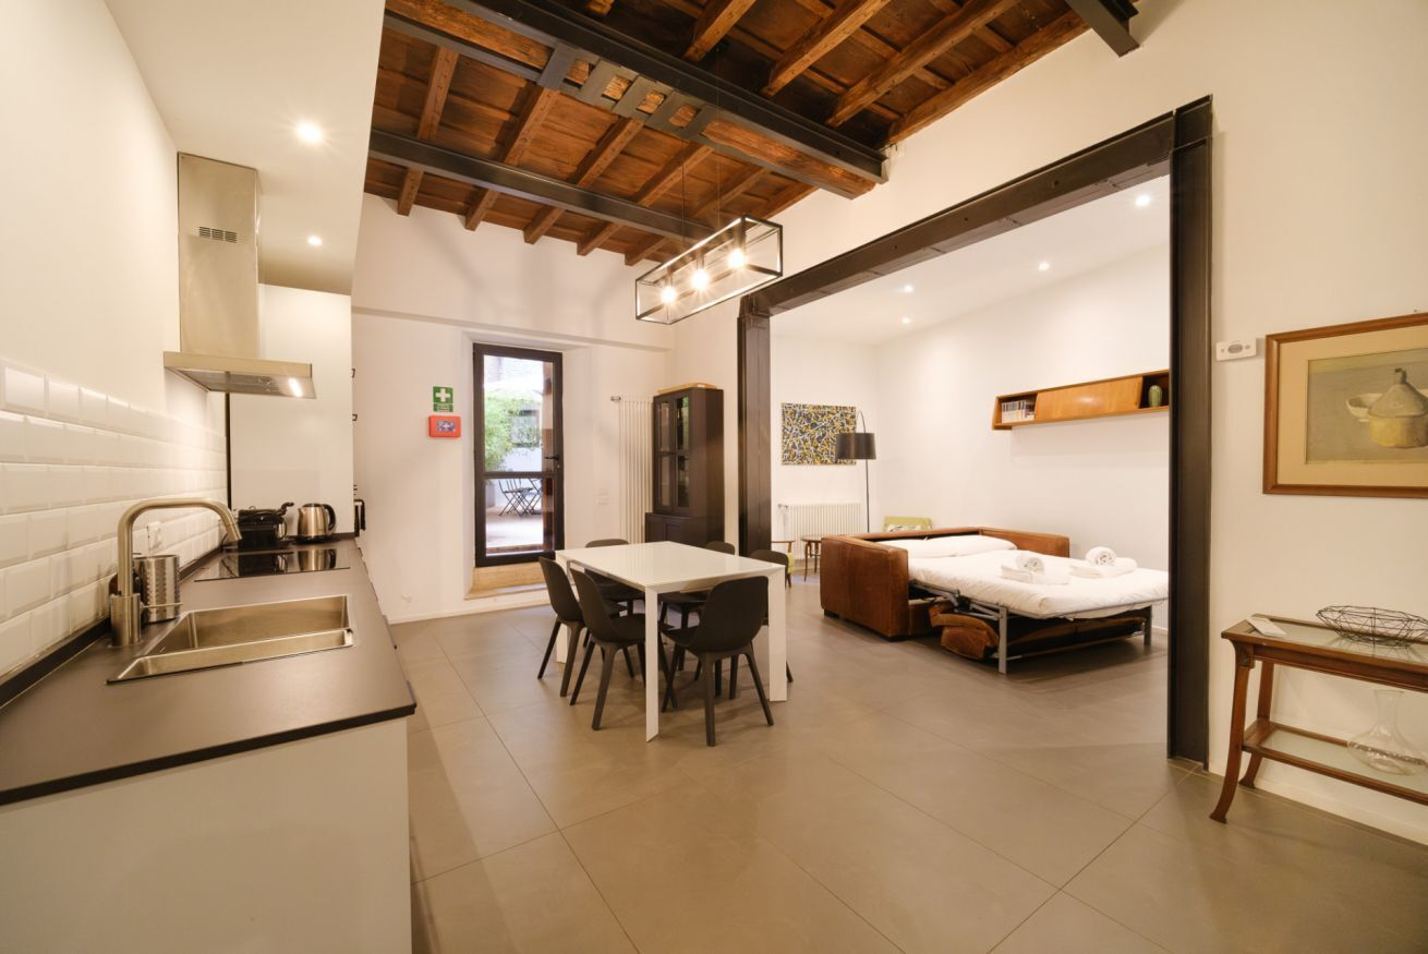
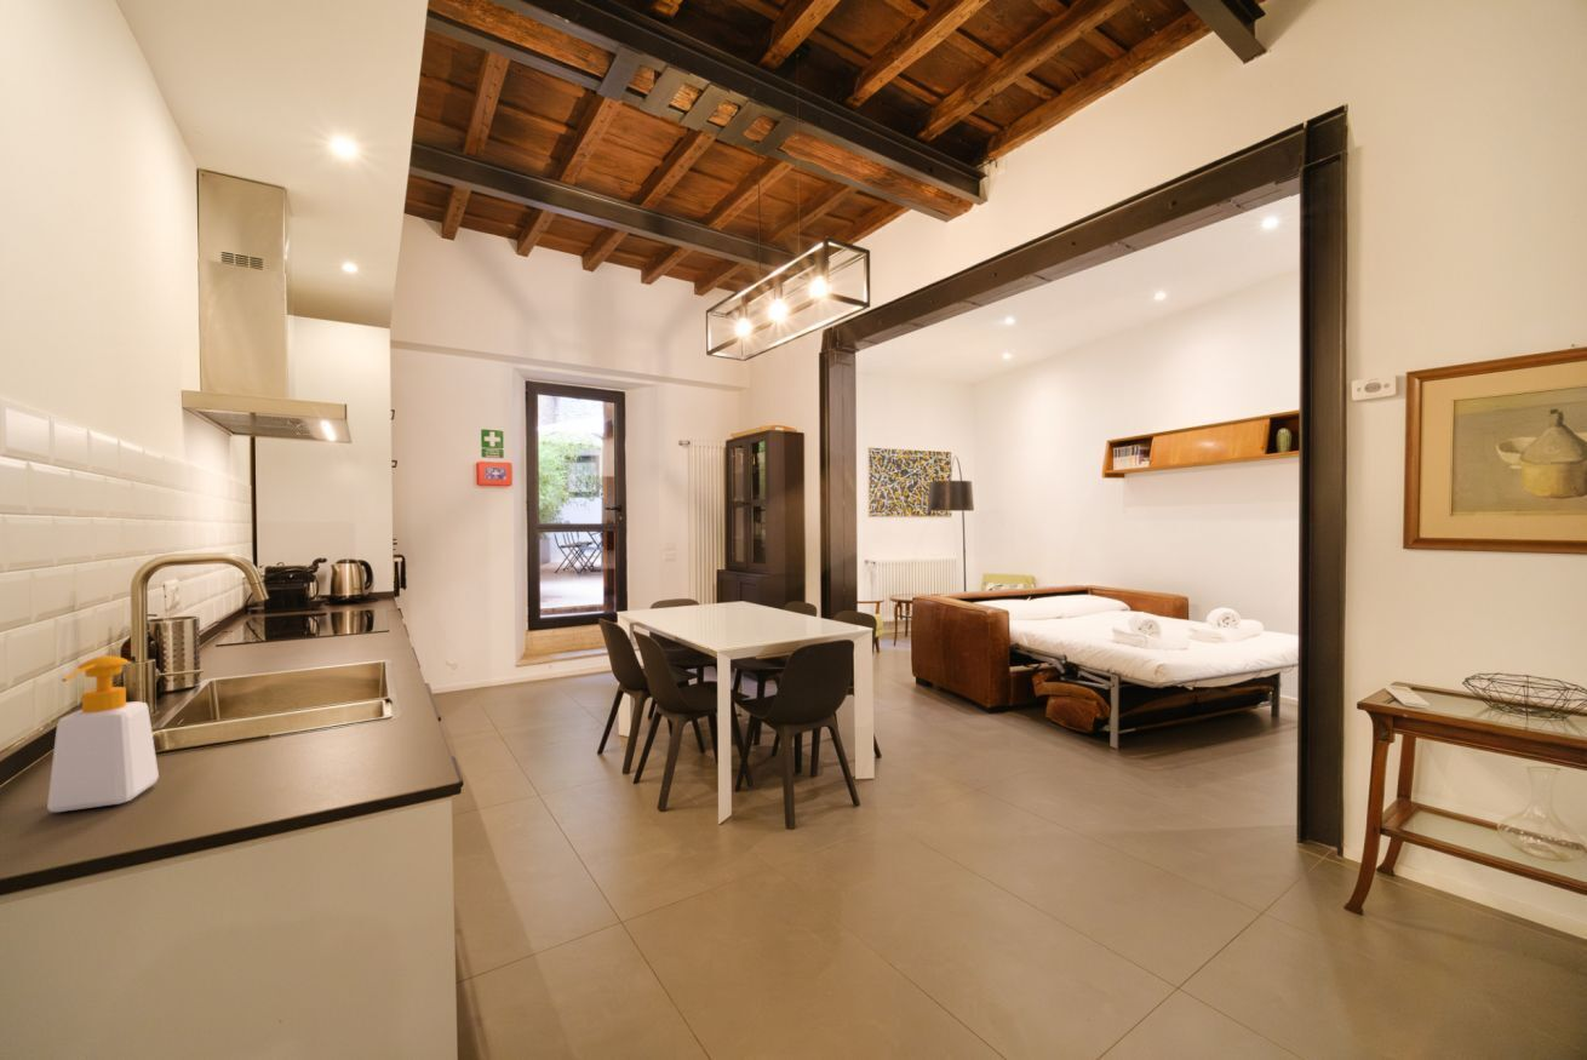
+ soap bottle (96, 732)
